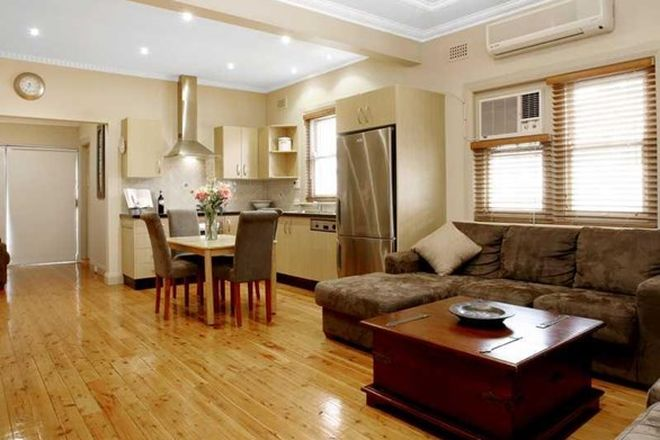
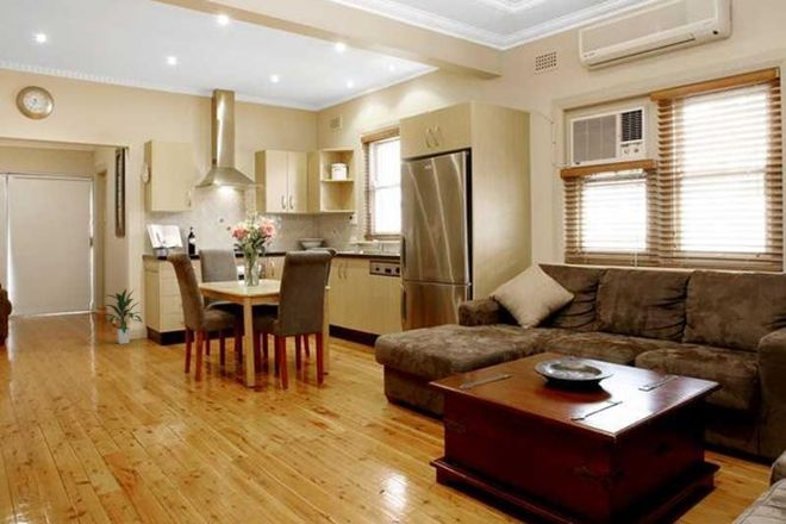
+ indoor plant (121, 316)
